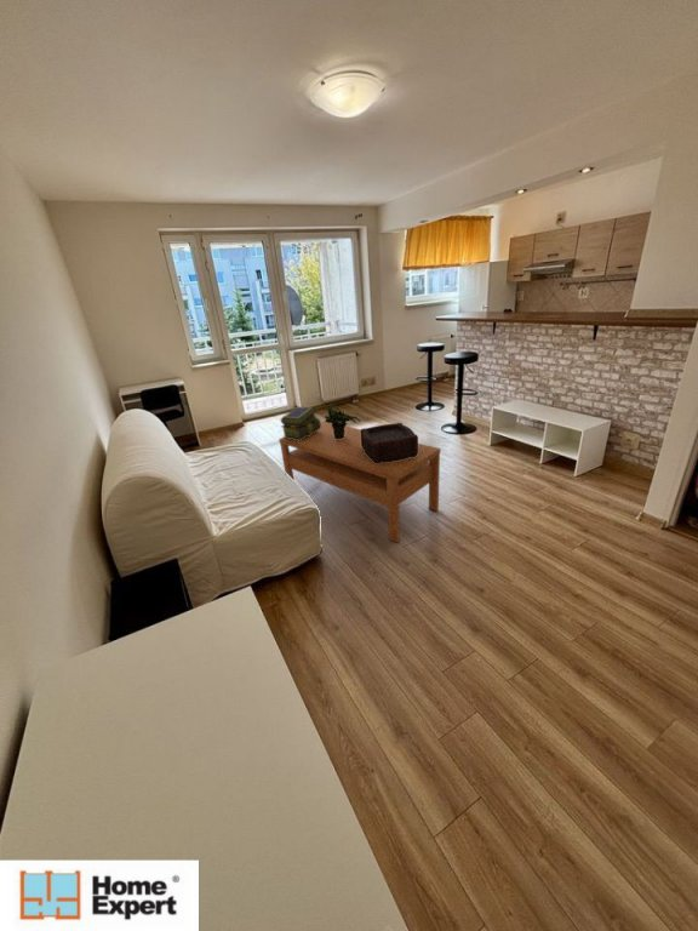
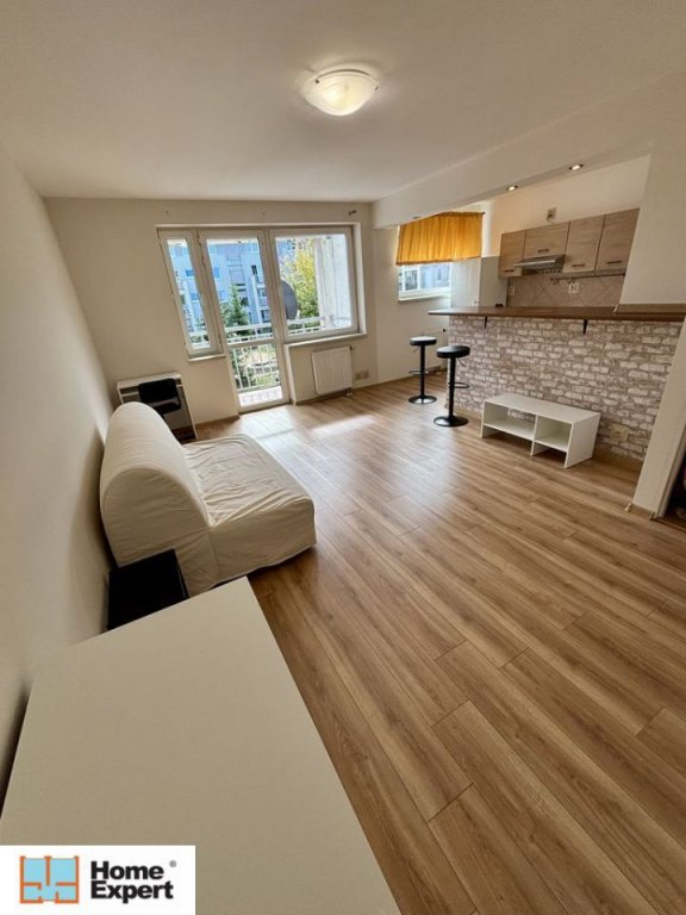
- potted plant (339, 421)
- stack of books (299, 422)
- coffee table (355, 472)
- decorative container (388, 441)
